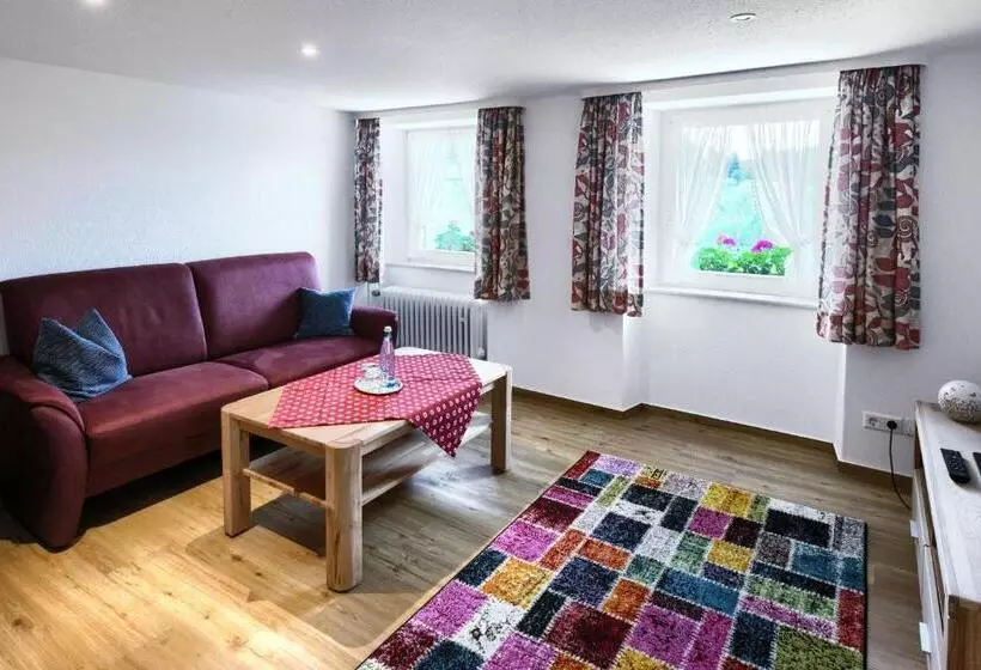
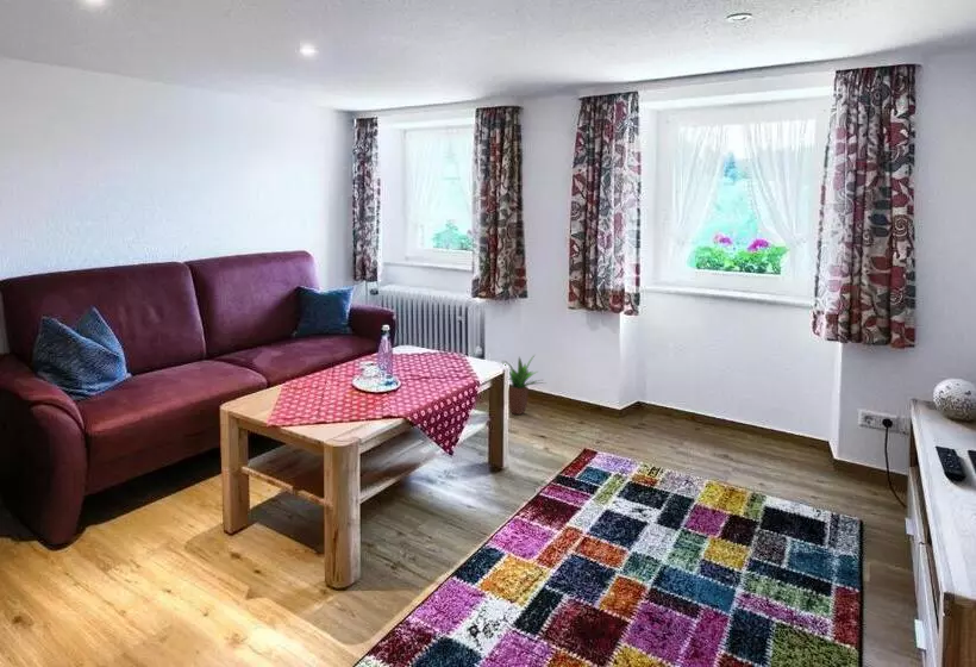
+ potted plant (523, 382)
